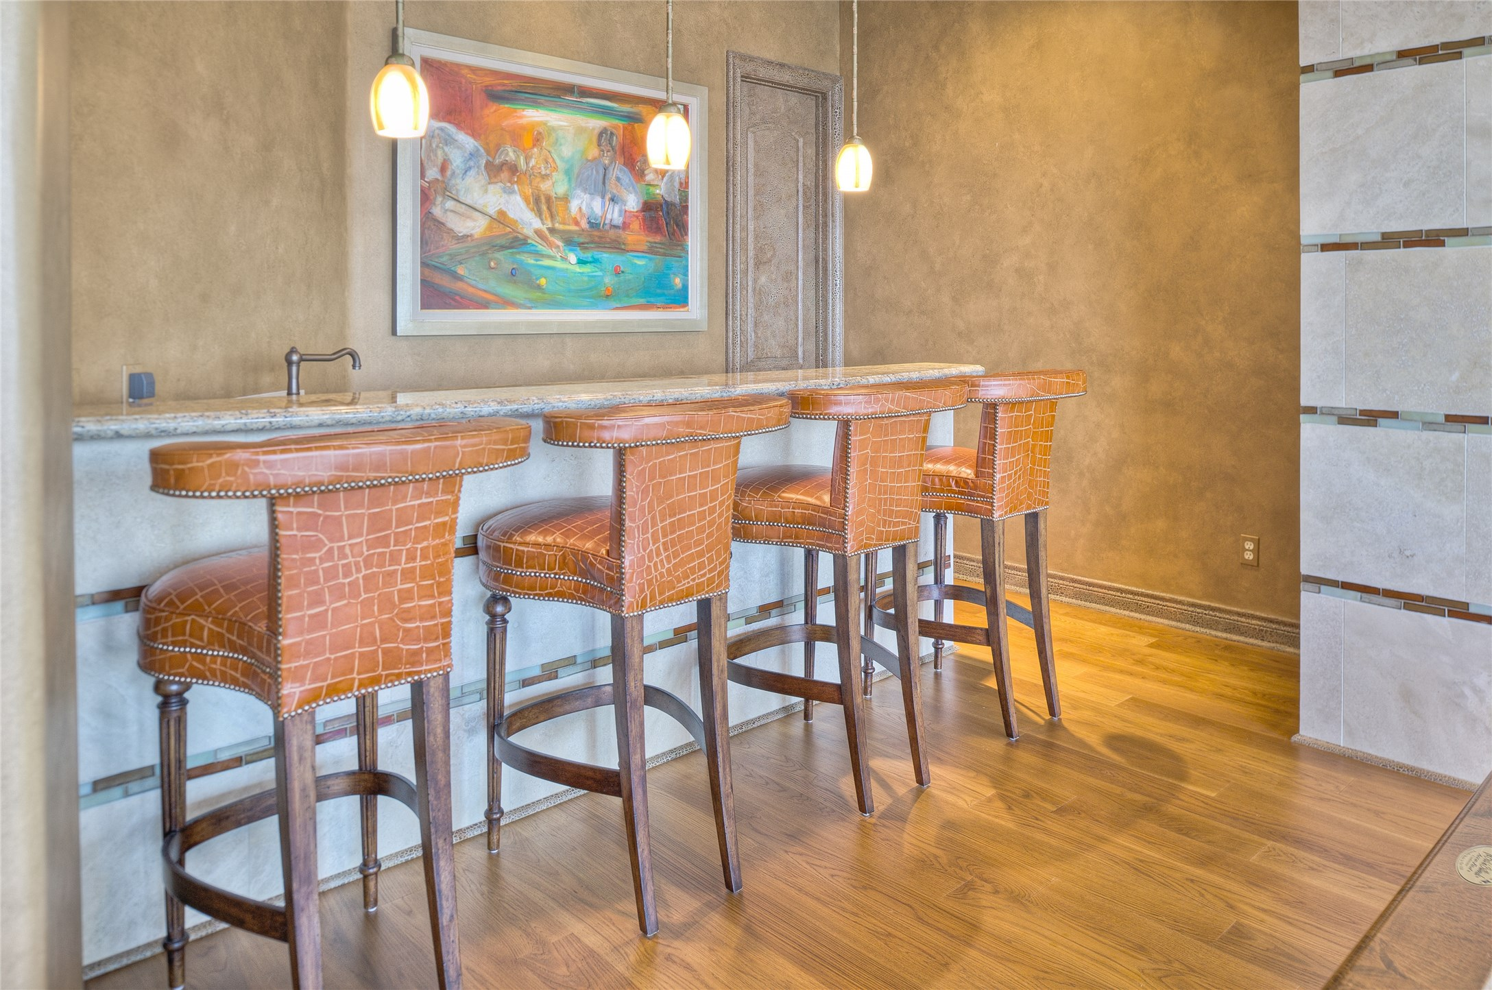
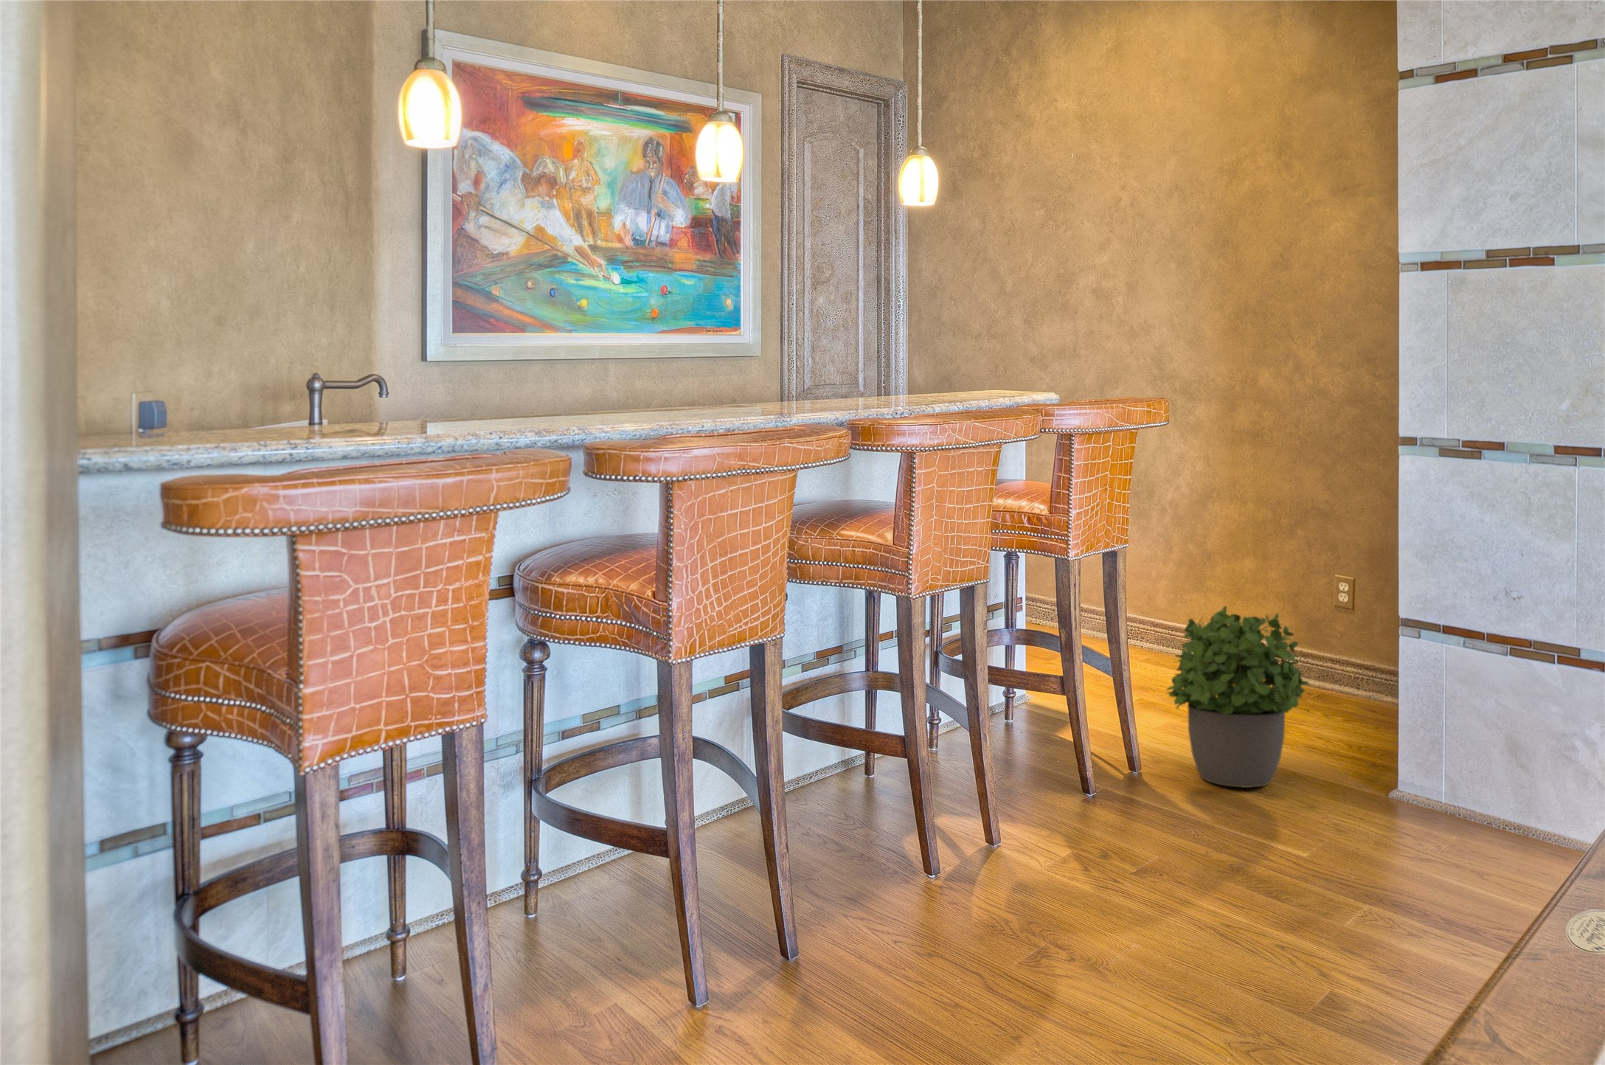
+ potted plant (1235, 693)
